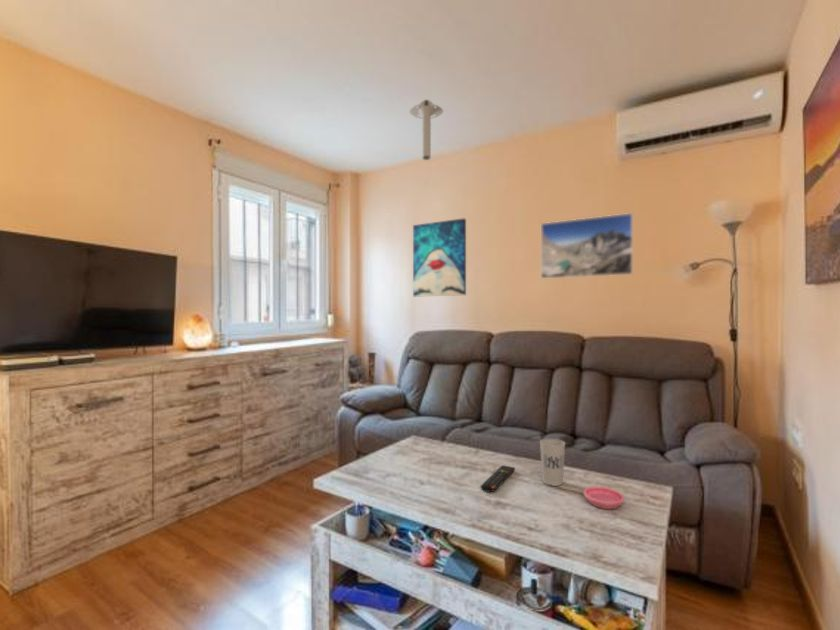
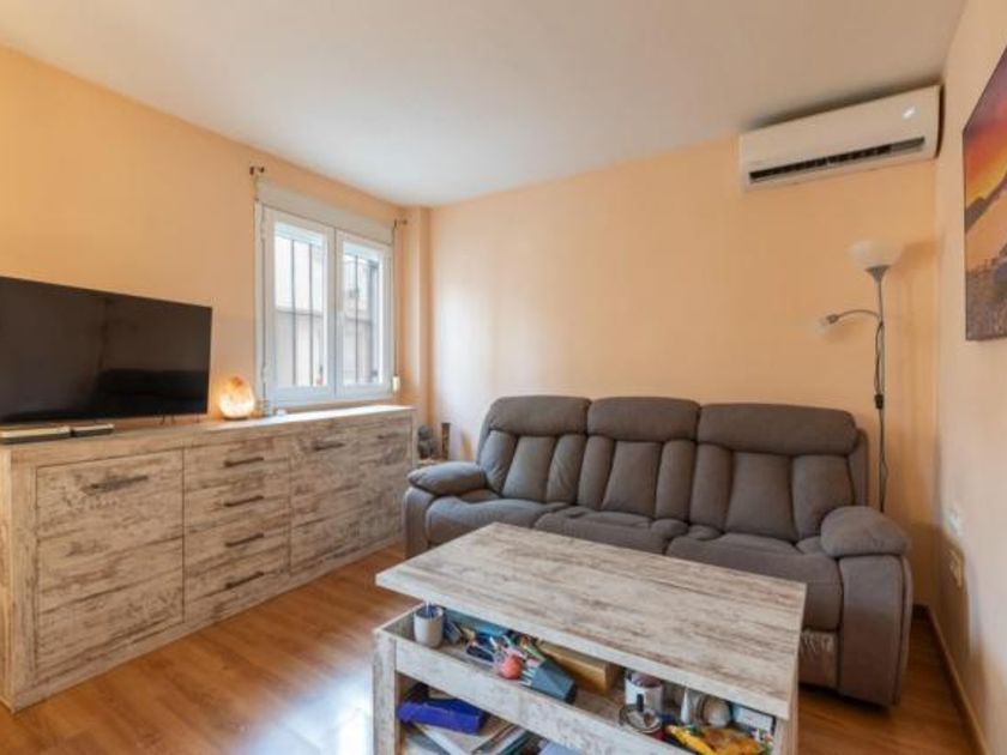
- saucer (603, 498)
- cup (552, 462)
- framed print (584, 247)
- ceiling light (426, 130)
- wall art (438, 259)
- remote control (498, 478)
